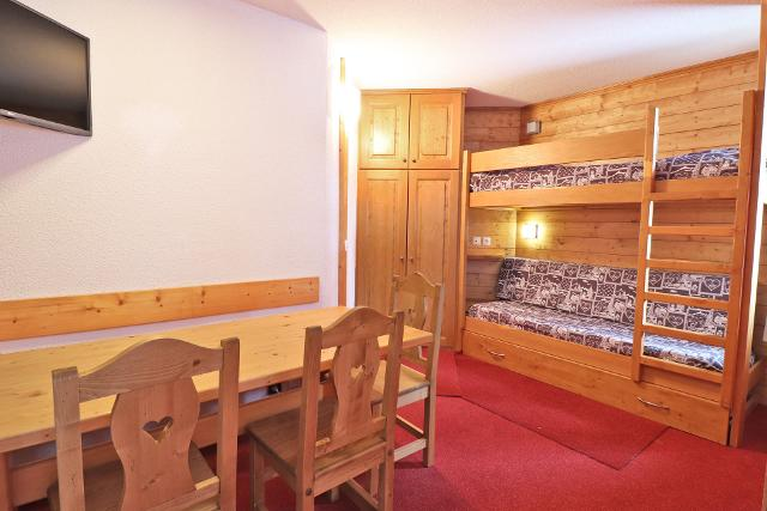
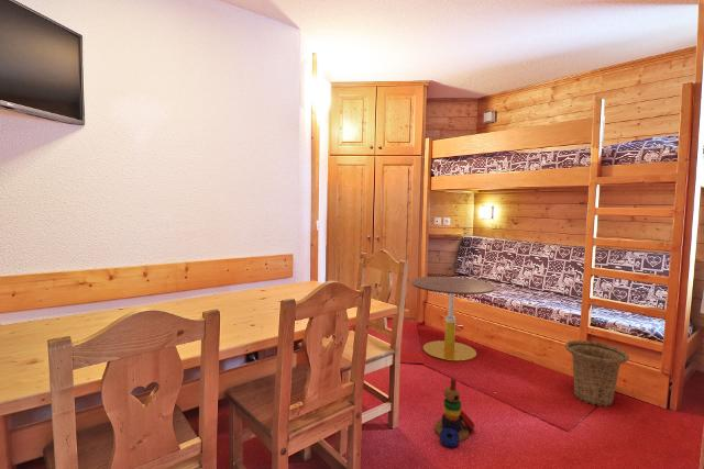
+ basket (594, 373)
+ side table (450, 316)
+ stacking toy (455, 406)
